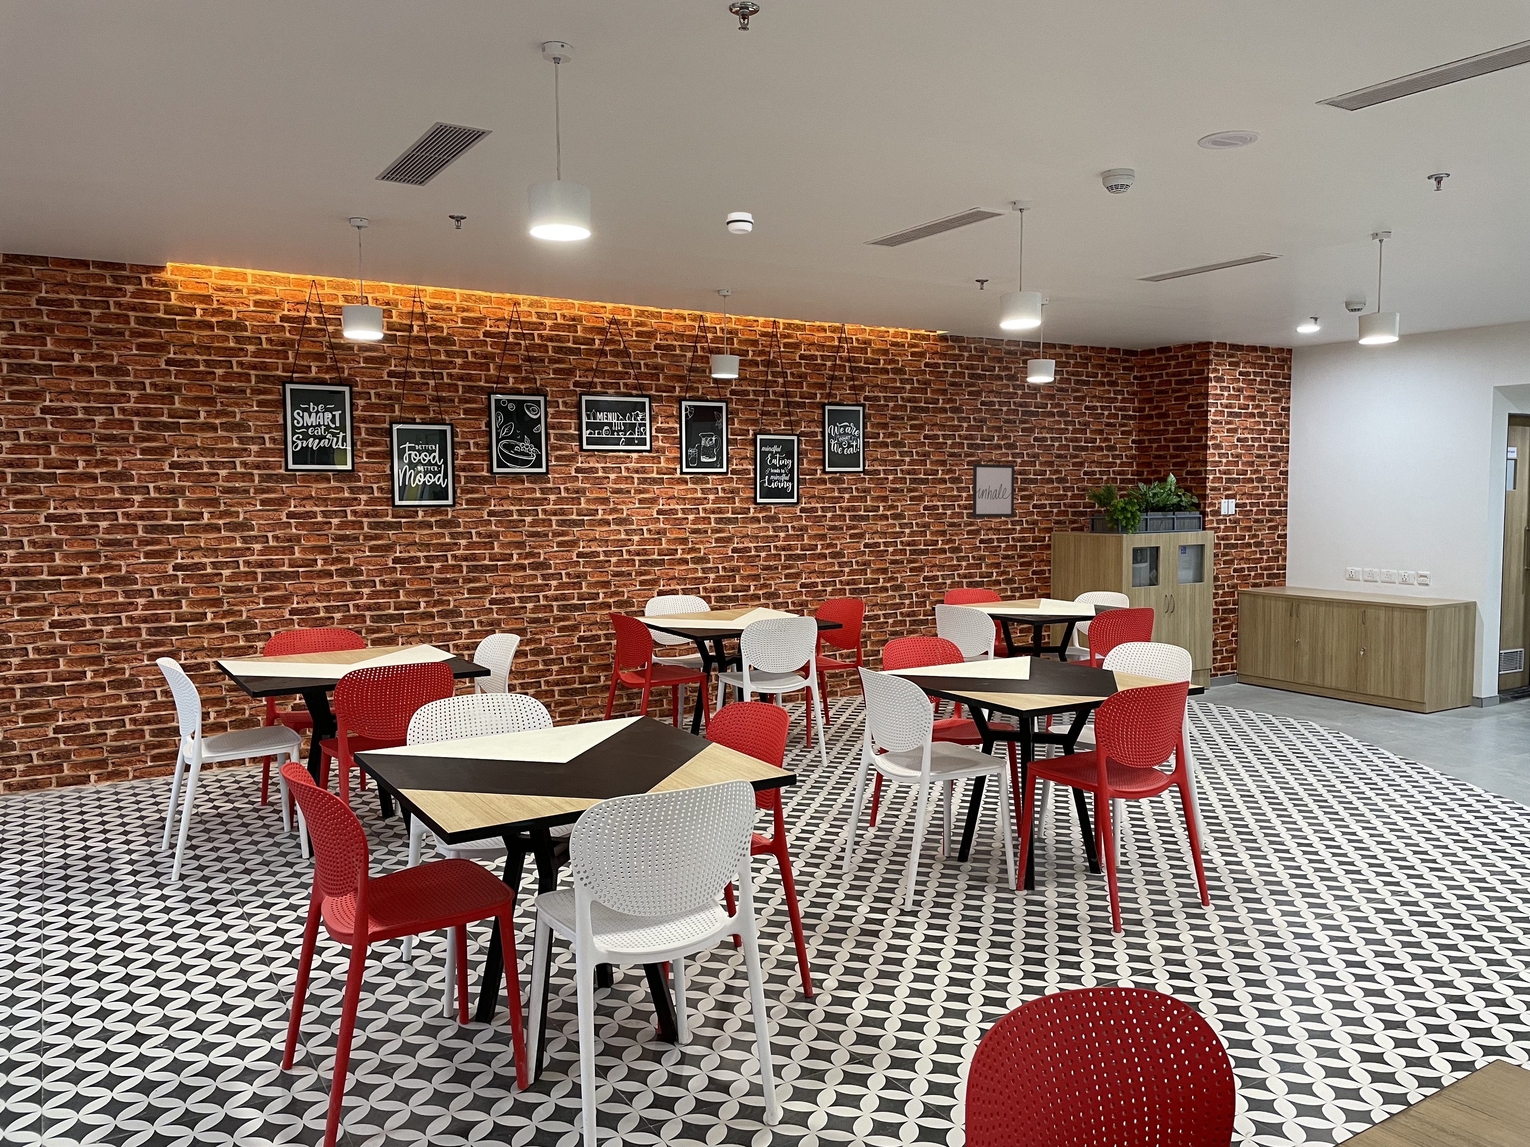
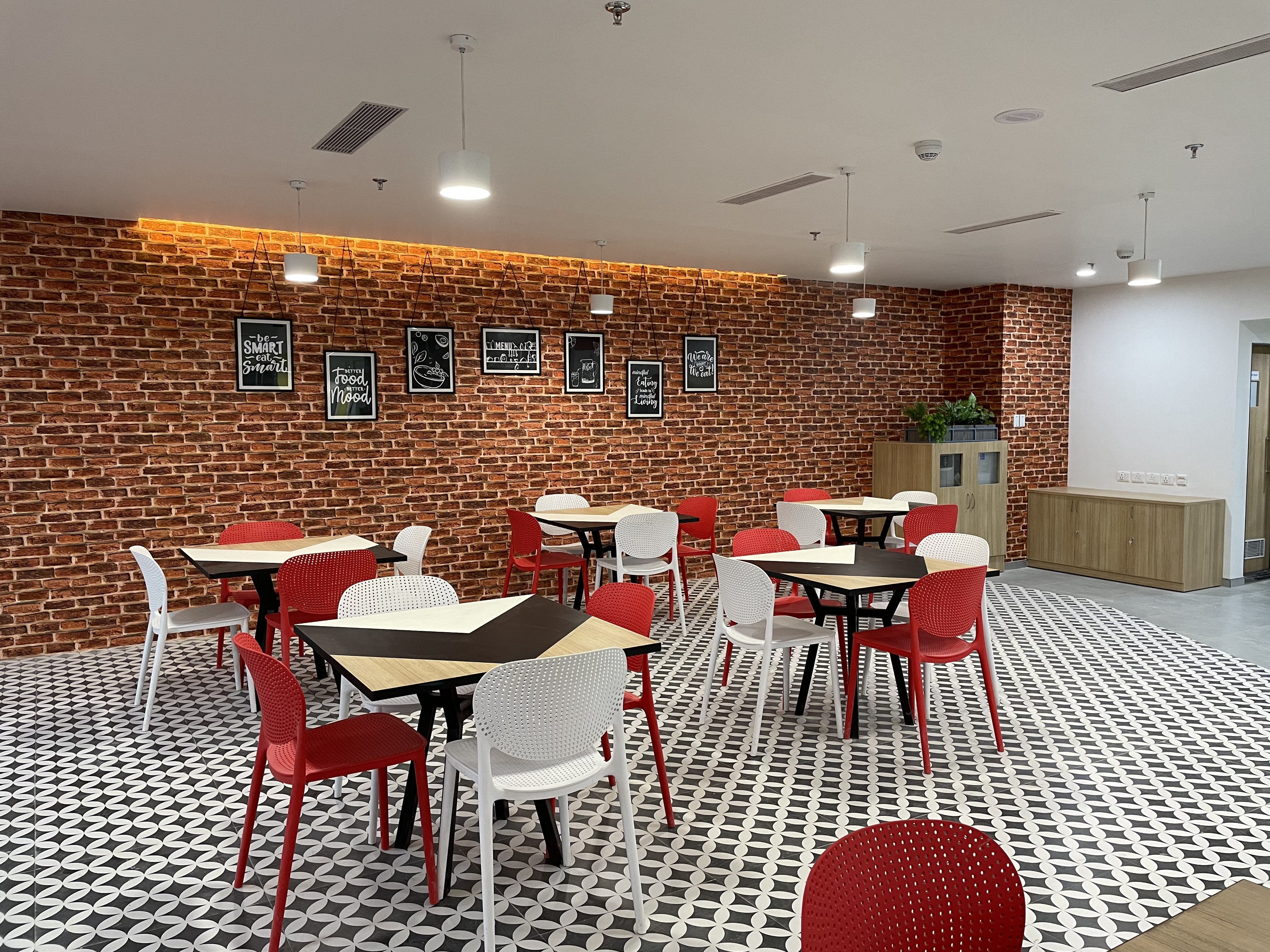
- wall art (994, 490)
- smoke detector (740, 223)
